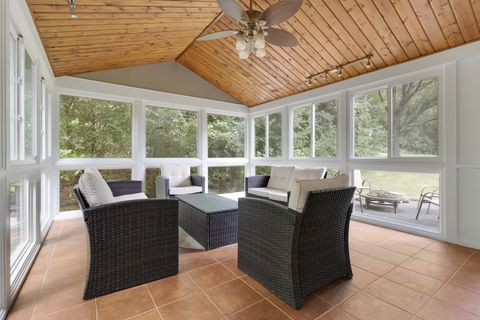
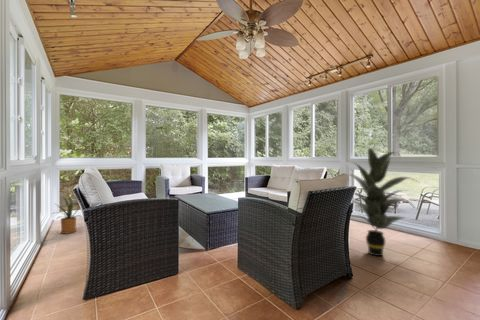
+ indoor plant (376, 199)
+ house plant (66, 214)
